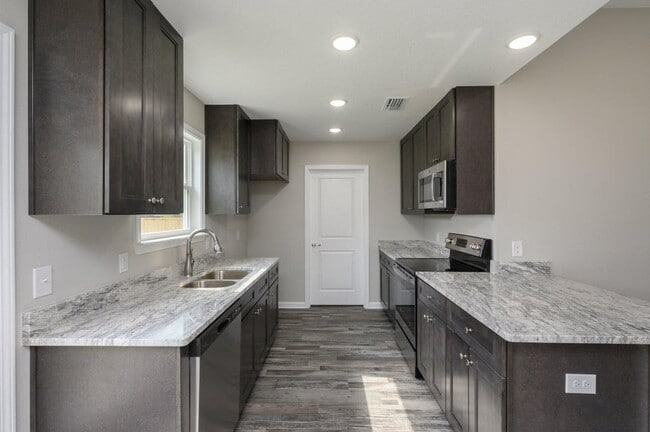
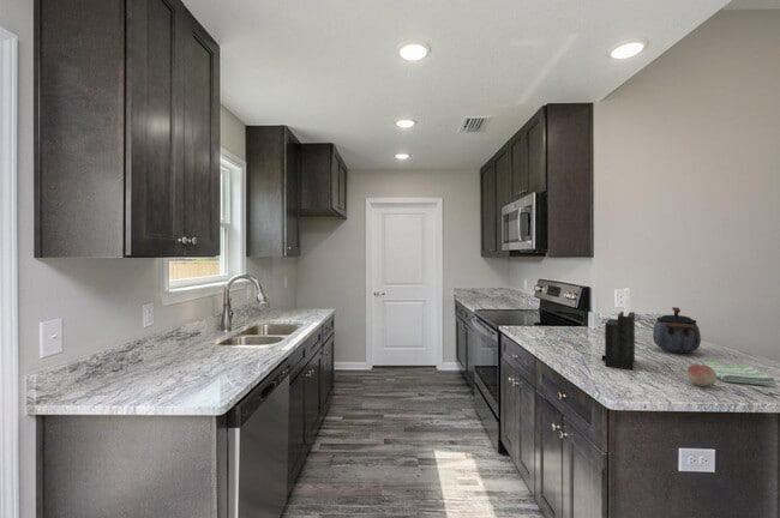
+ dish towel (736, 371)
+ knife block (617, 325)
+ fruit (701, 374)
+ kettle (676, 330)
